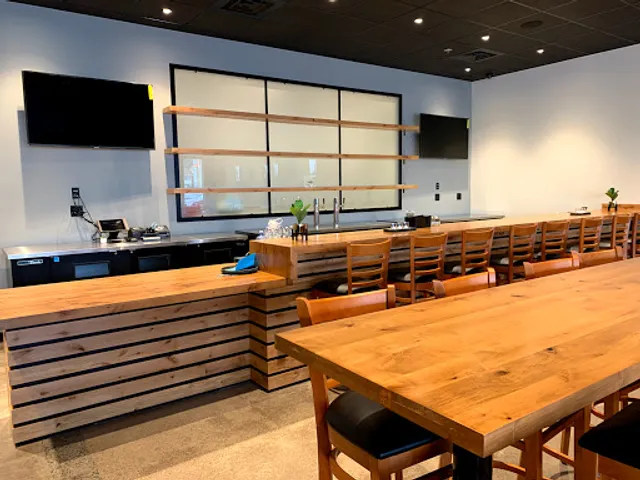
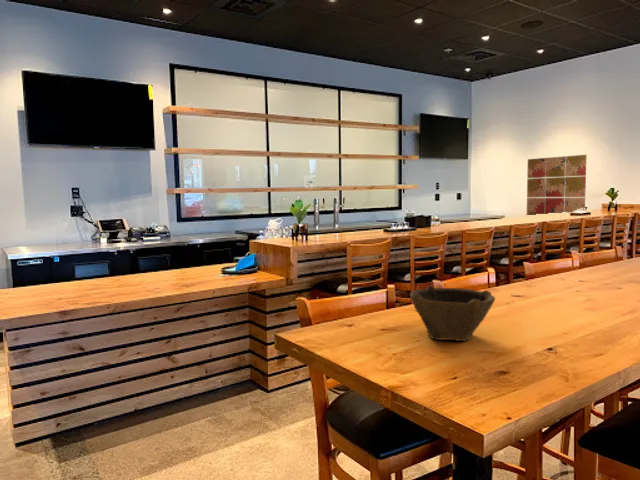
+ bowl (452, 313)
+ wall art (554, 187)
